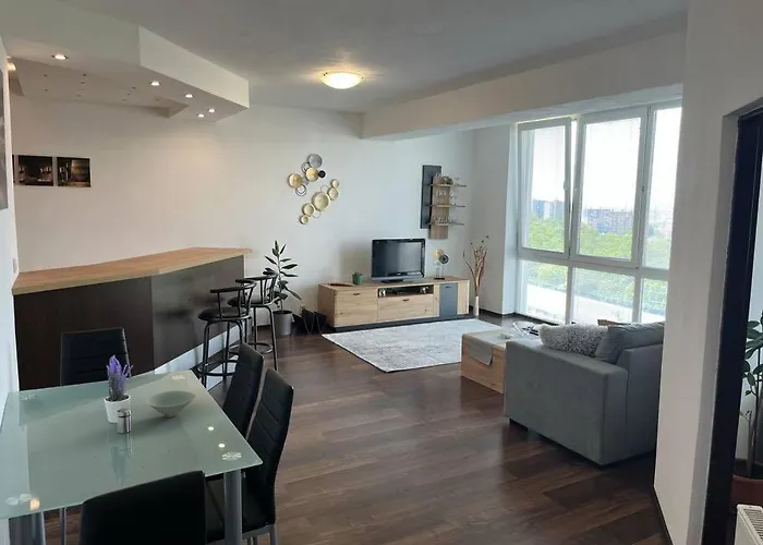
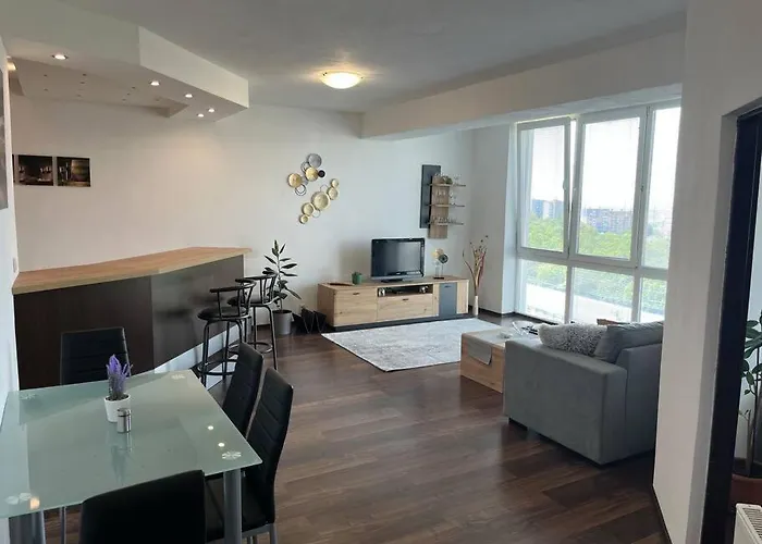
- bowl (171, 405)
